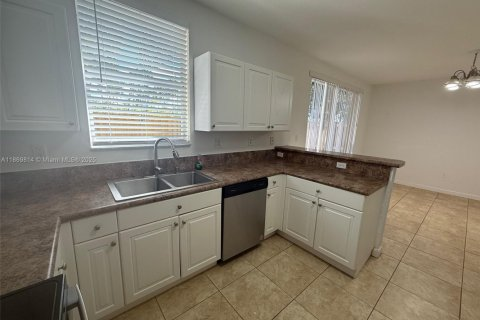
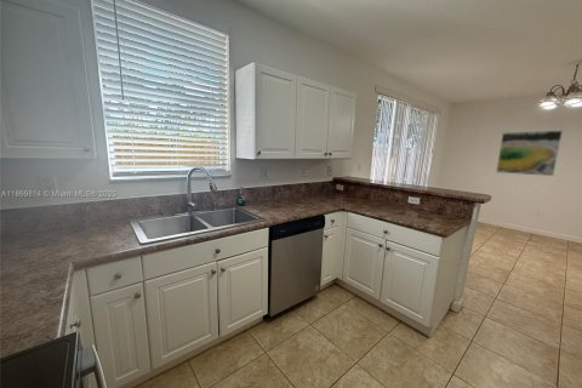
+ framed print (526, 153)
